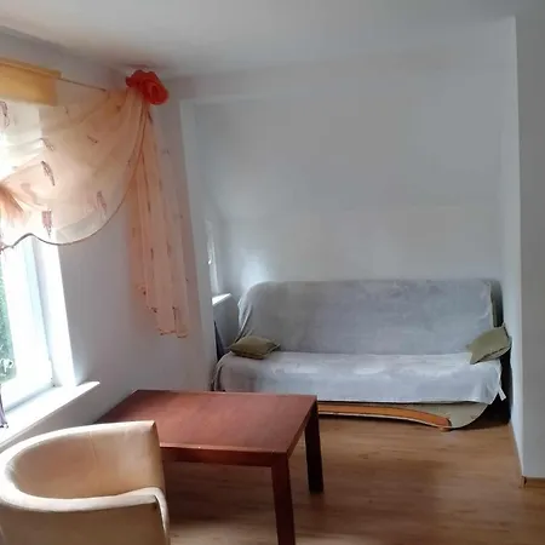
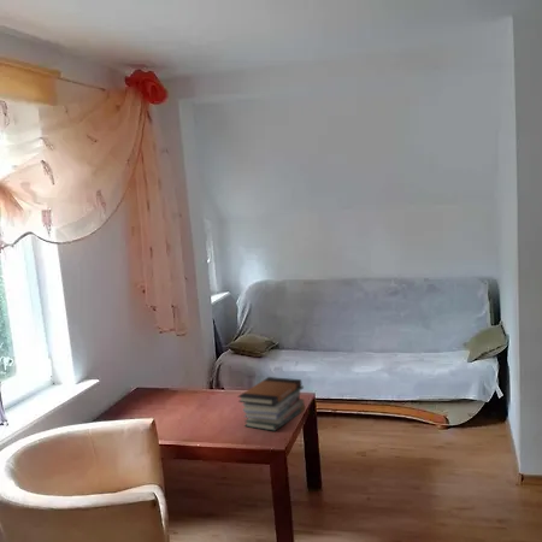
+ book stack (272, 402)
